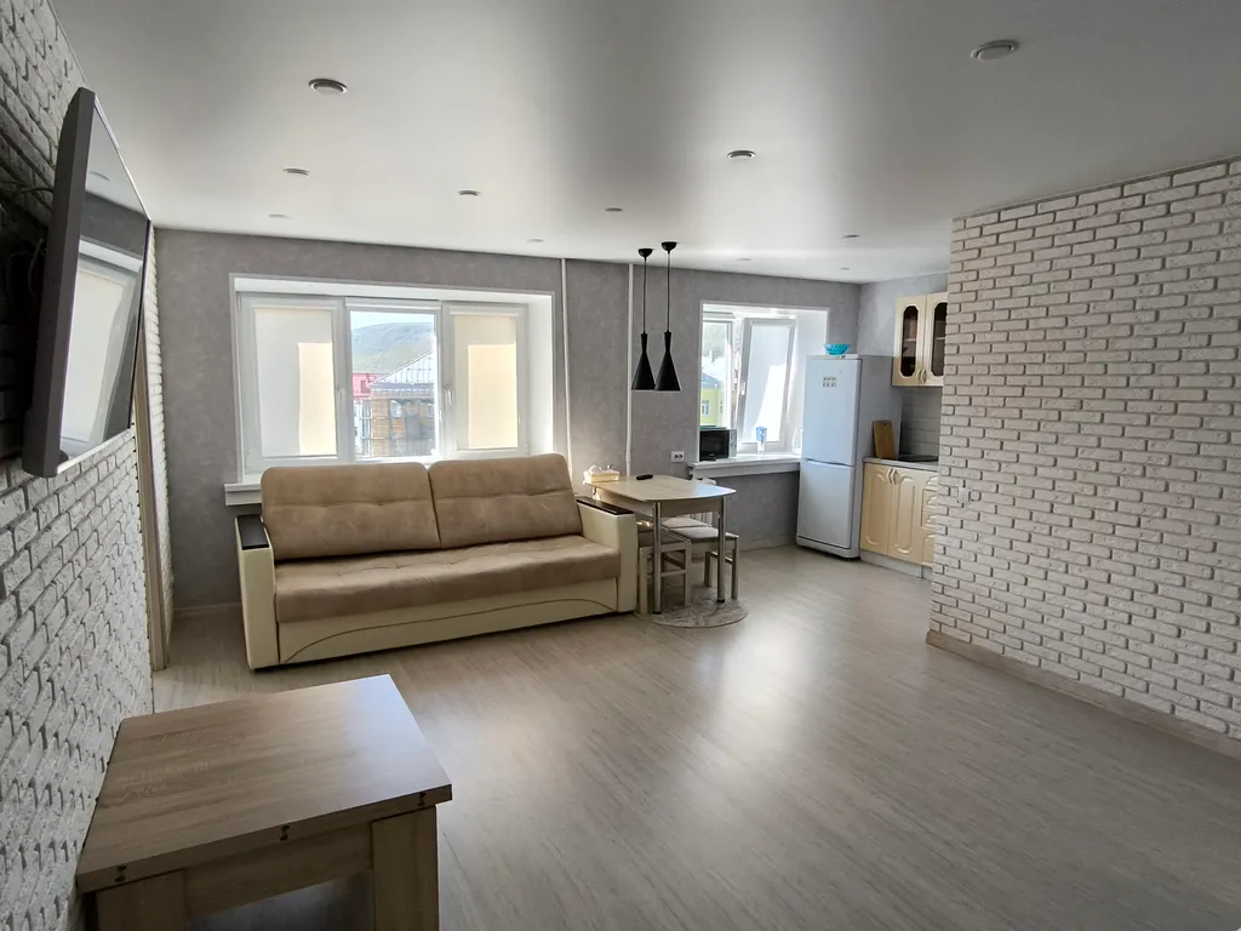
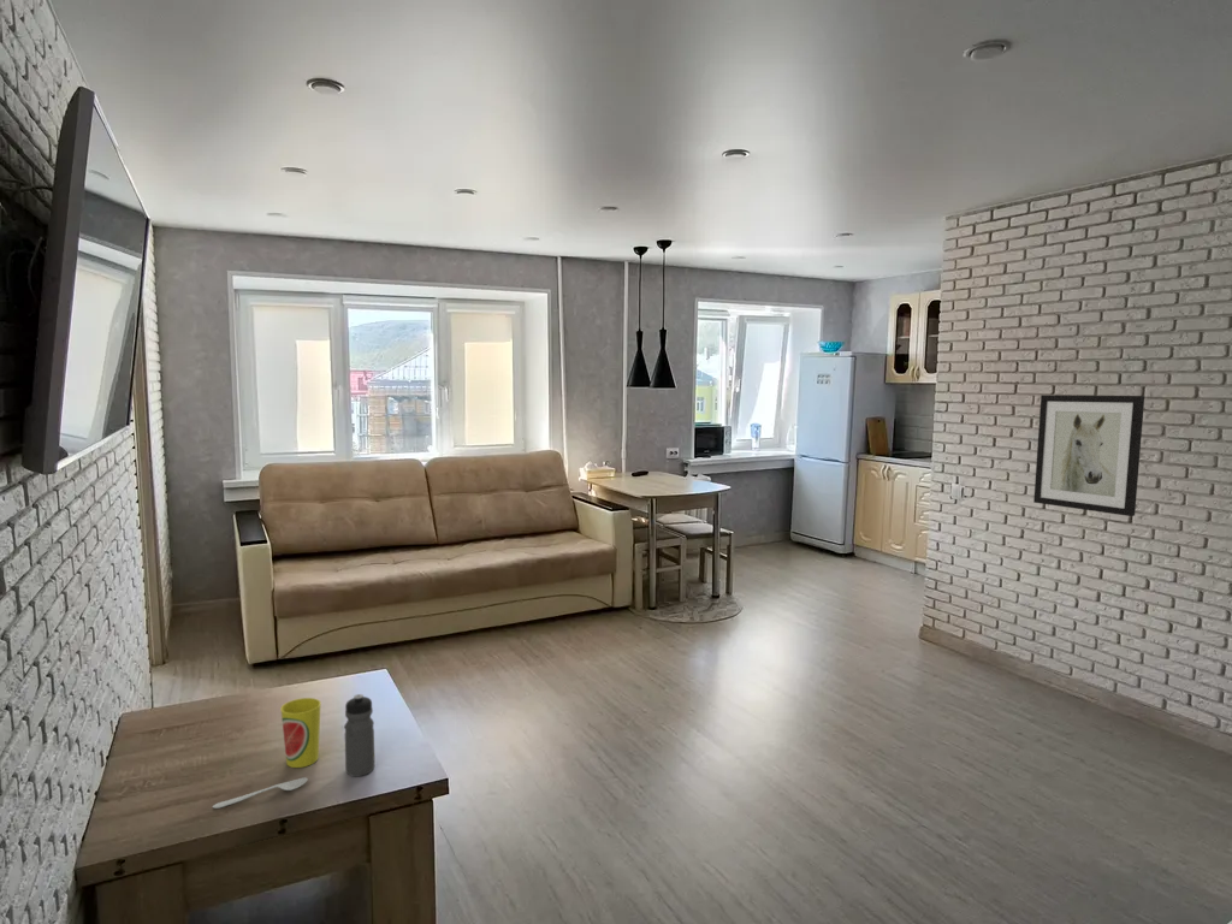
+ cup (301, 733)
+ spoon (261, 792)
+ water bottle (359, 733)
+ wall art (1085, 452)
